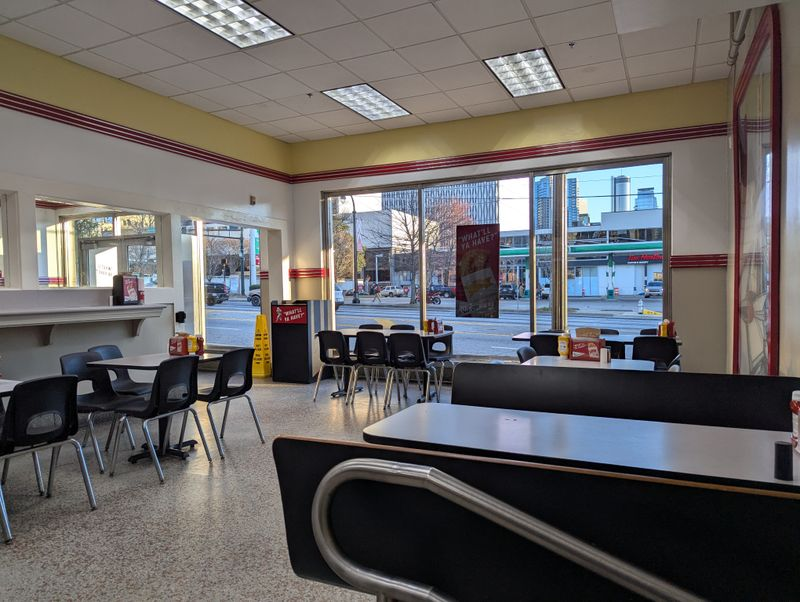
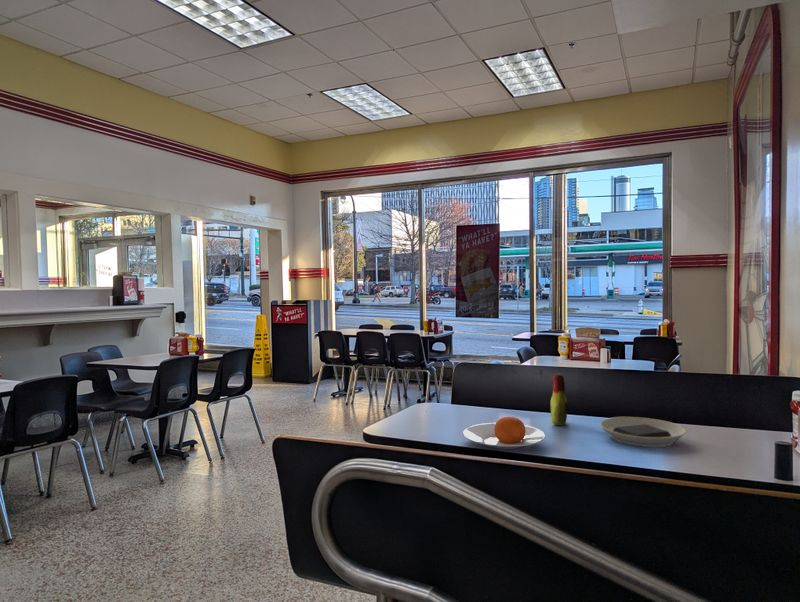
+ plate (503, 430)
+ bottle (559, 398)
+ plate (641, 432)
